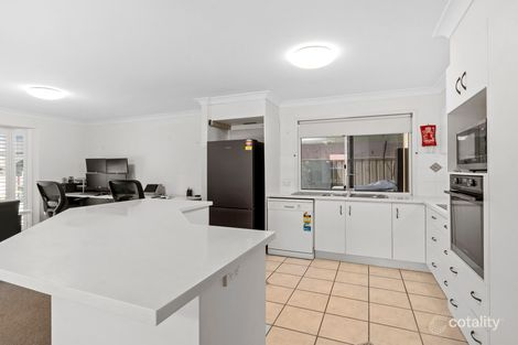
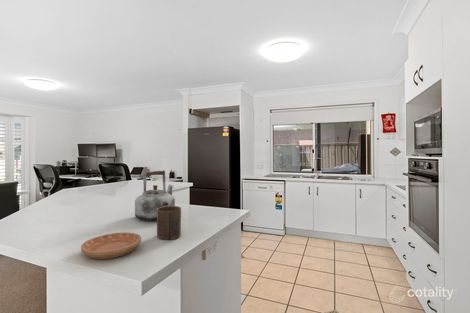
+ kettle (158, 193)
+ cup (169, 222)
+ saucer (112, 245)
